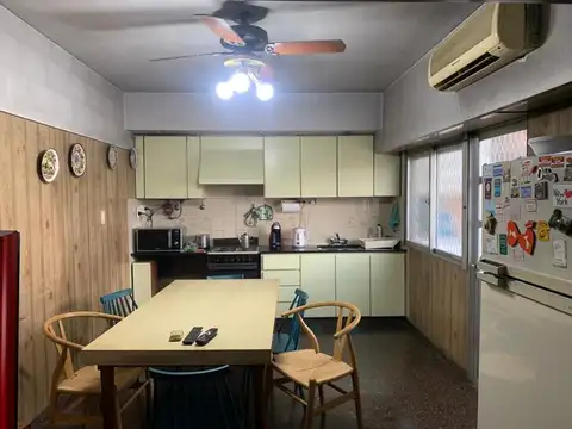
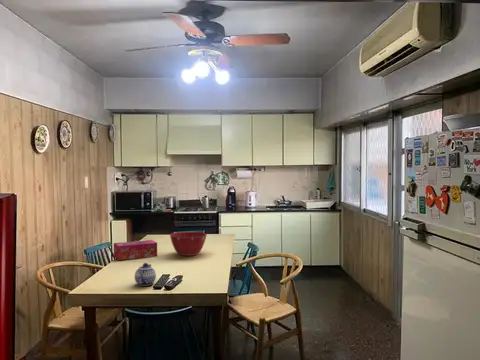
+ teapot (145, 273)
+ tissue box (135, 249)
+ mixing bowl (188, 244)
